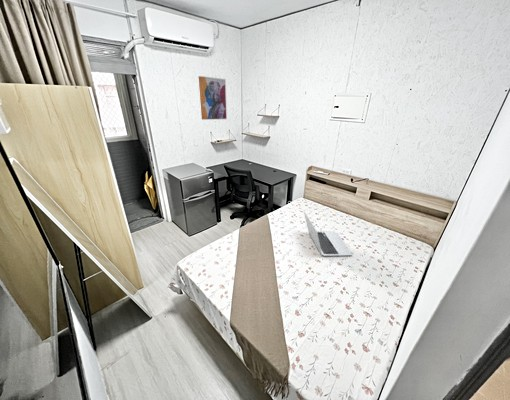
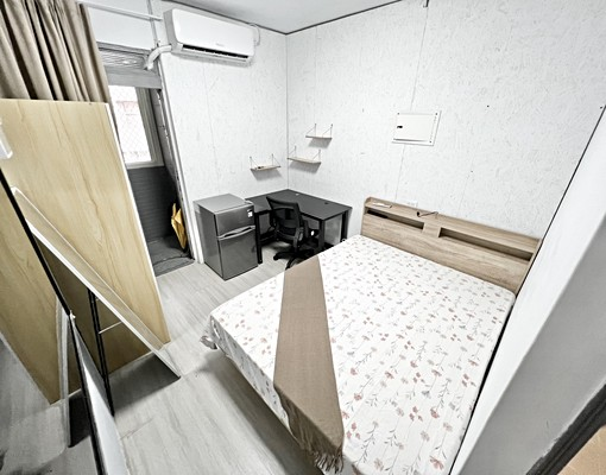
- wall art (213, 99)
- laptop (326, 231)
